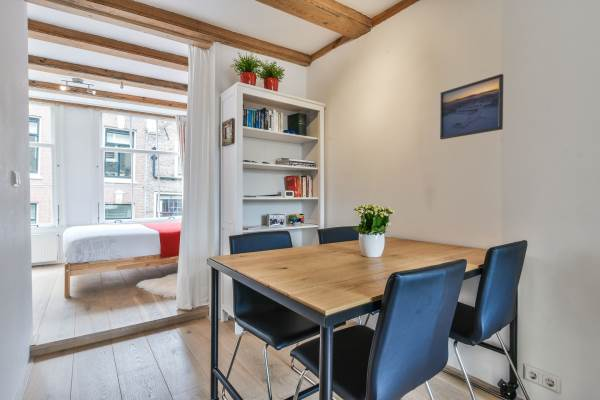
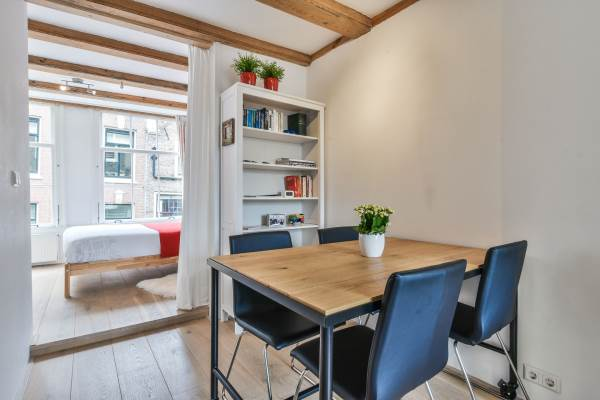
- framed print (469, 109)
